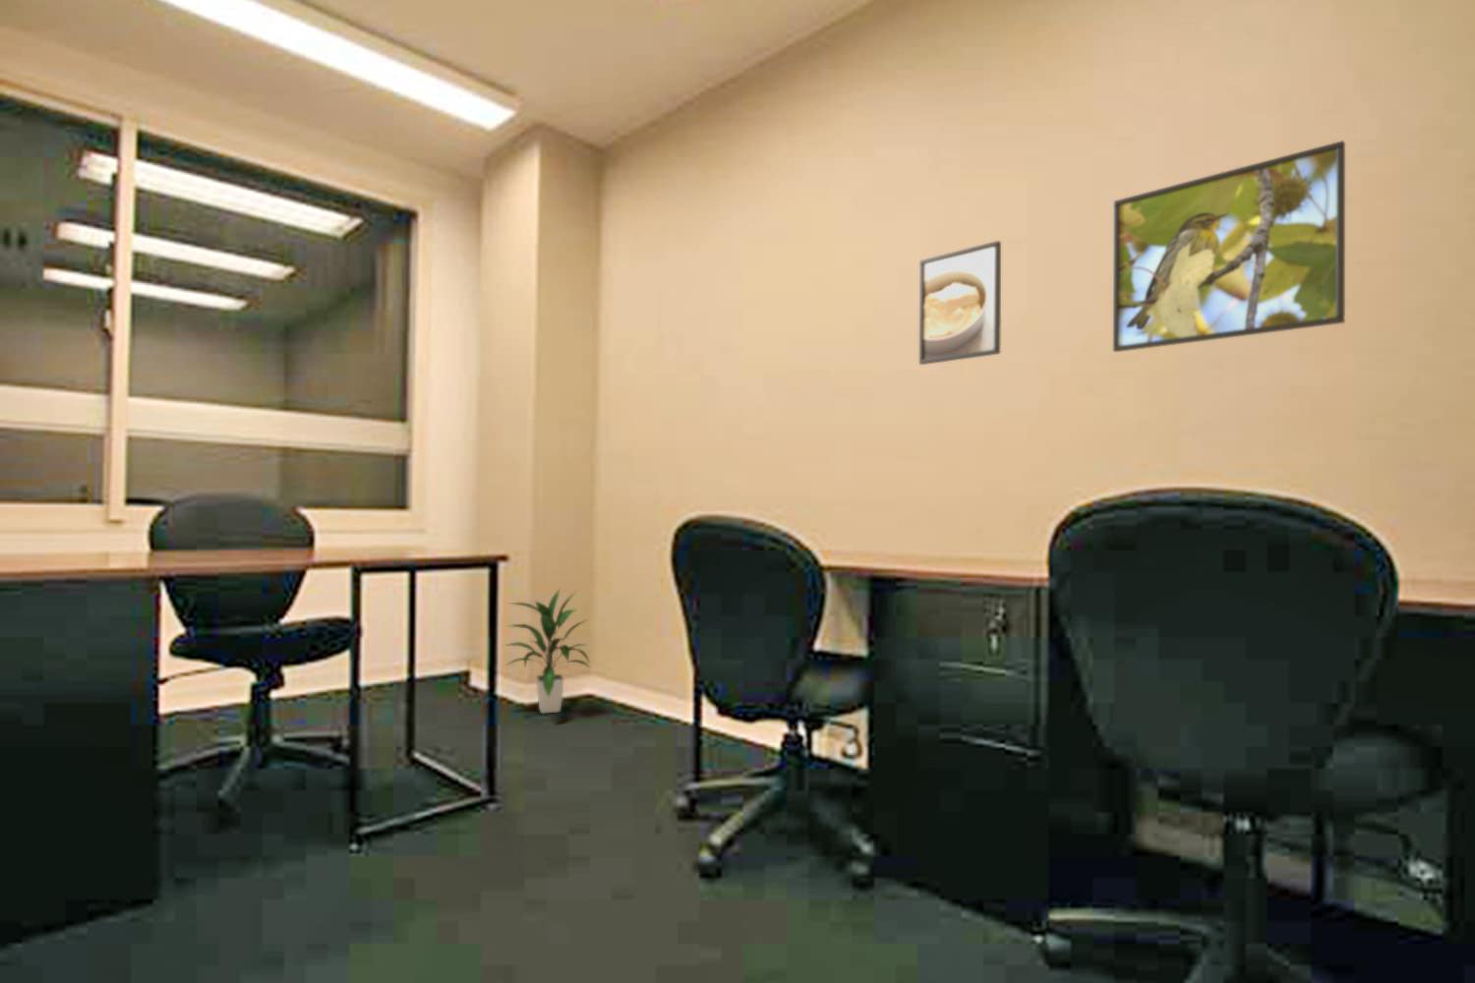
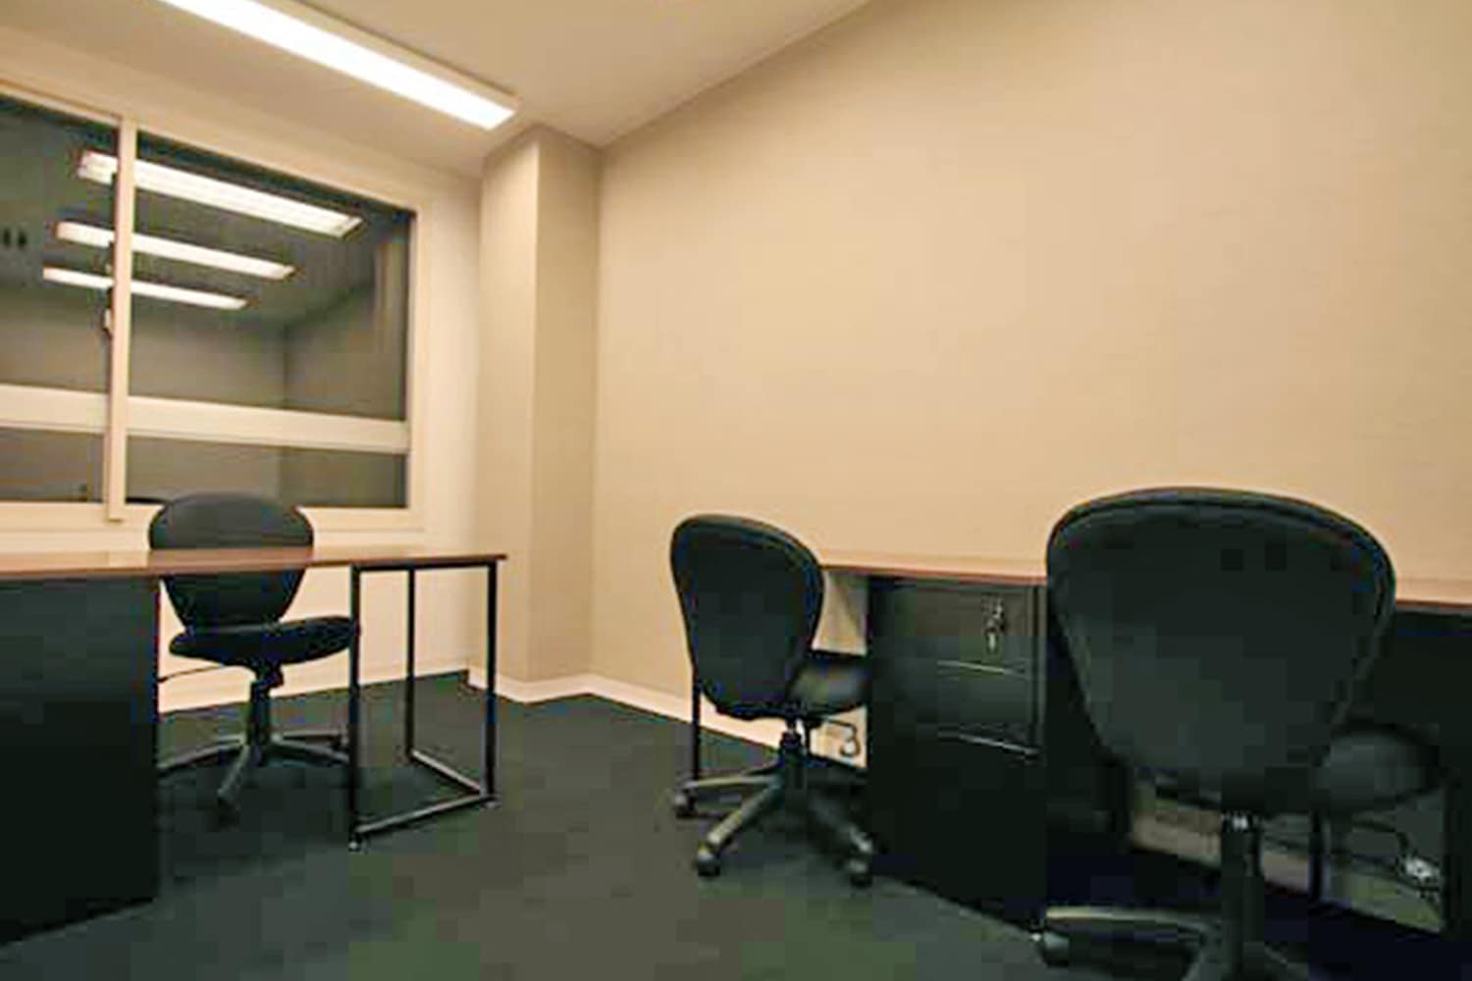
- indoor plant (548, 649)
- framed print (1218, 256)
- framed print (958, 305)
